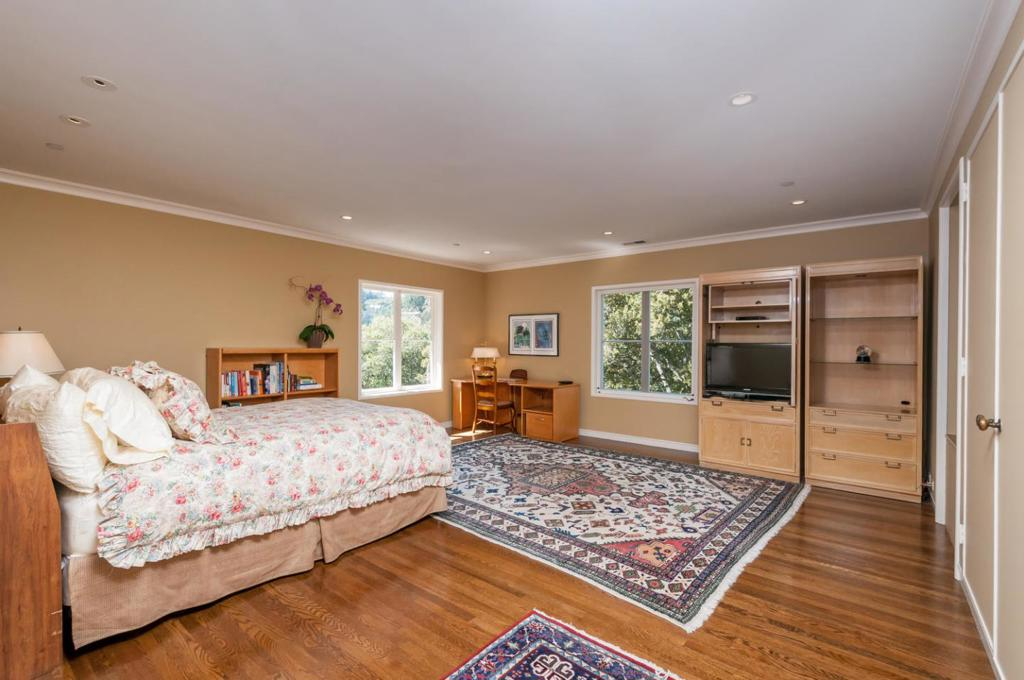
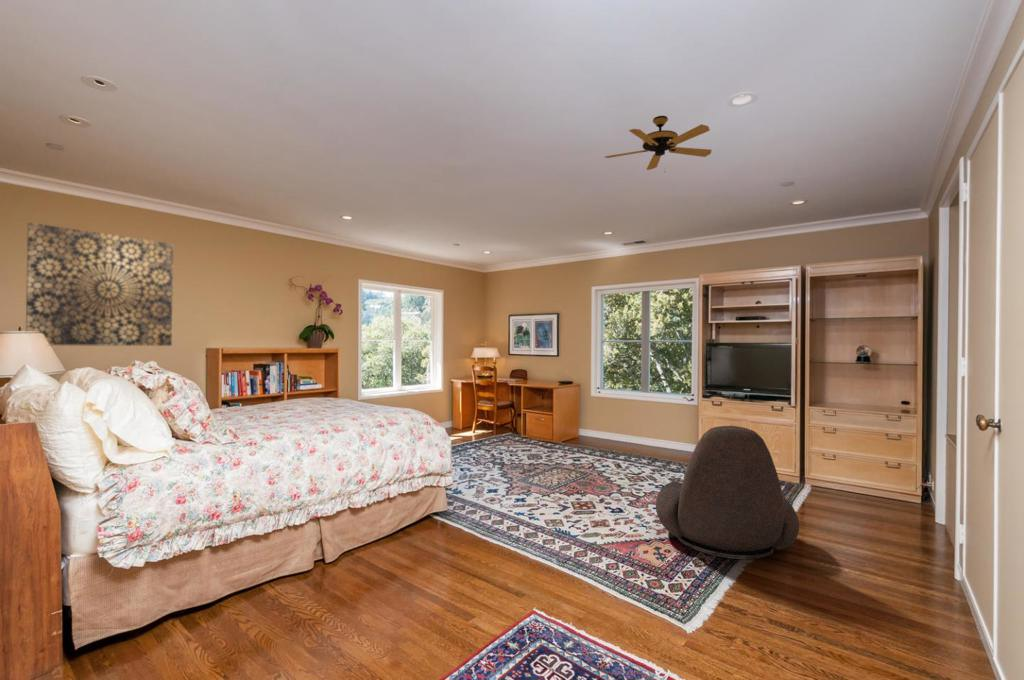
+ armchair (724, 479)
+ wall art (106, 289)
+ ceiling fan (657, 147)
